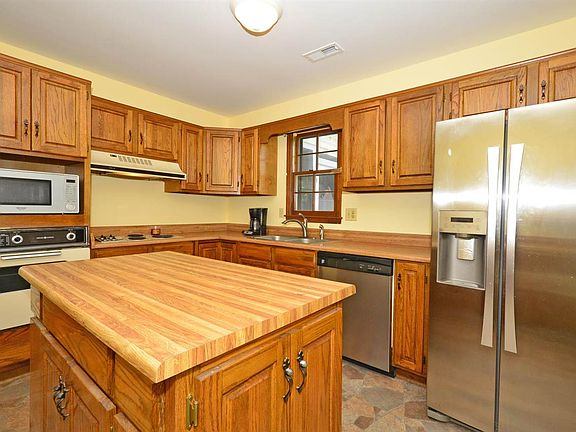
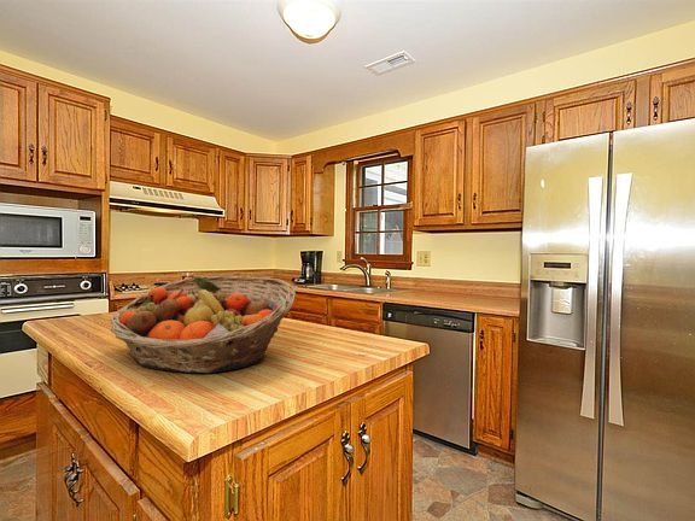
+ fruit basket (206, 316)
